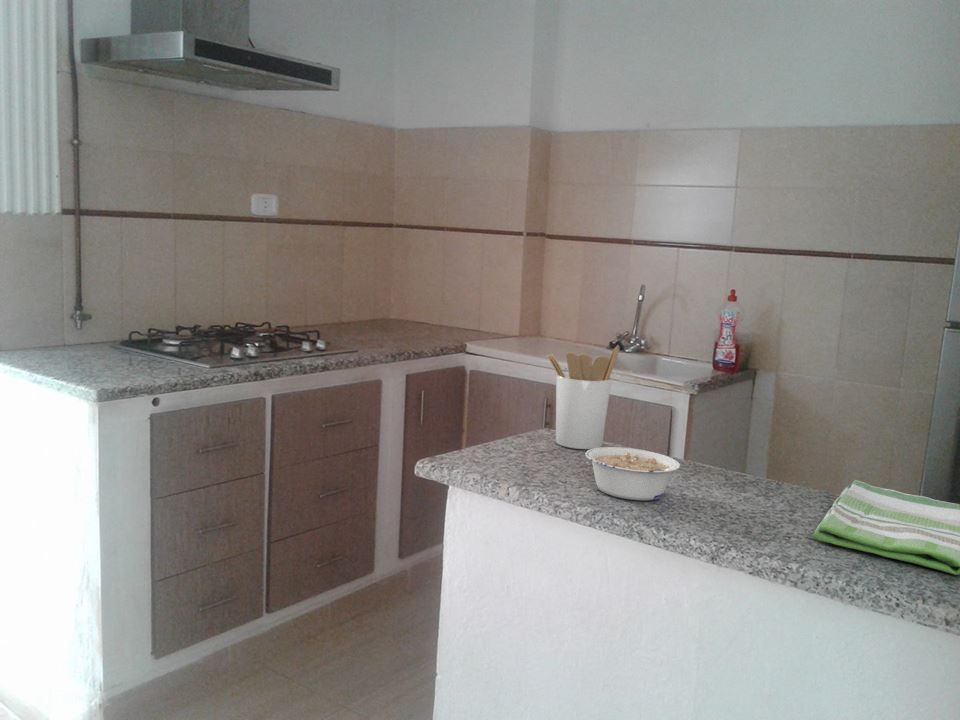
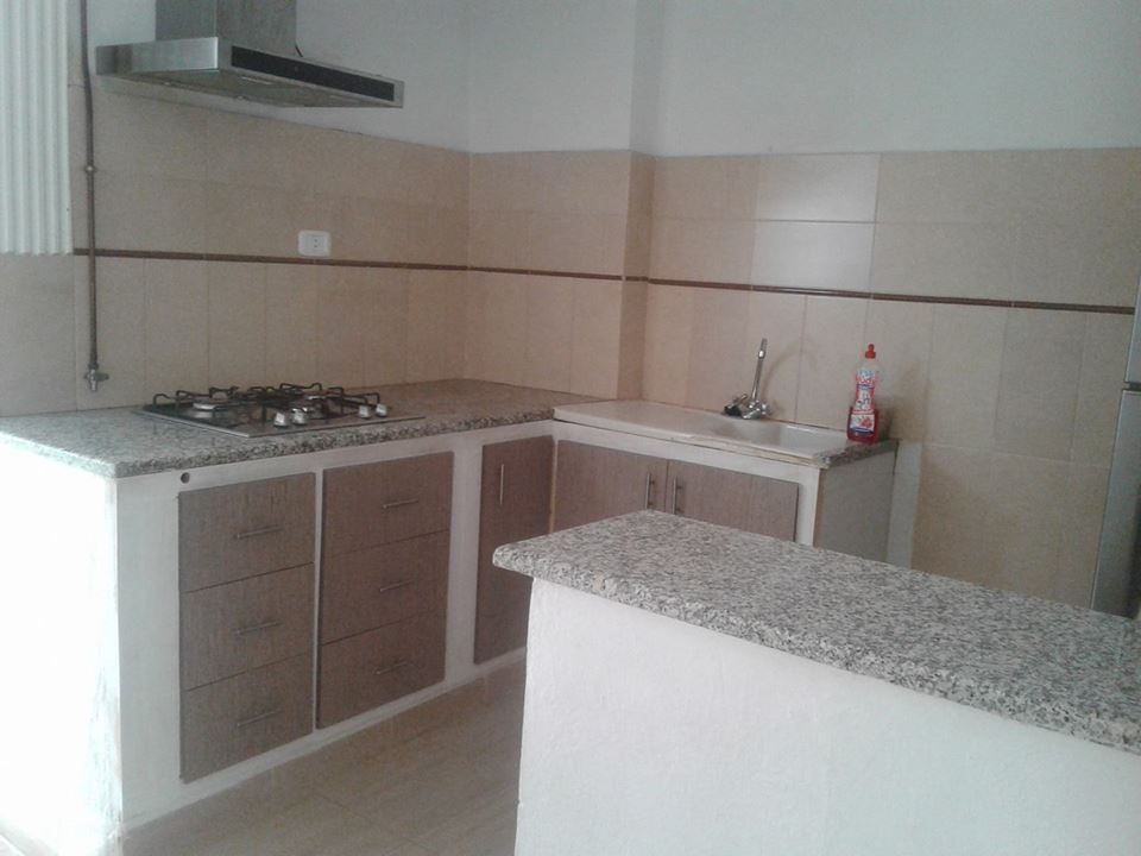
- utensil holder (583, 396)
- legume (634, 472)
- dish towel (899, 521)
